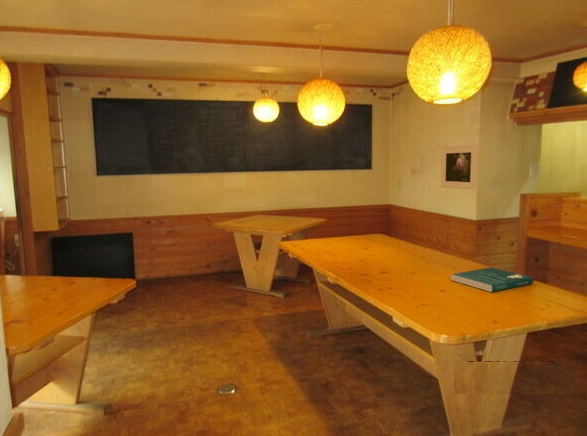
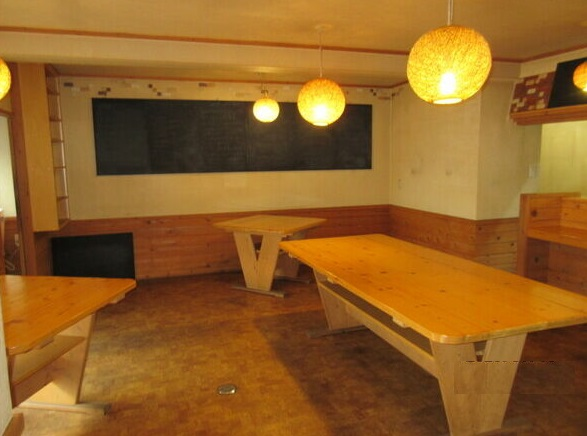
- book (491, 278)
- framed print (458, 167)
